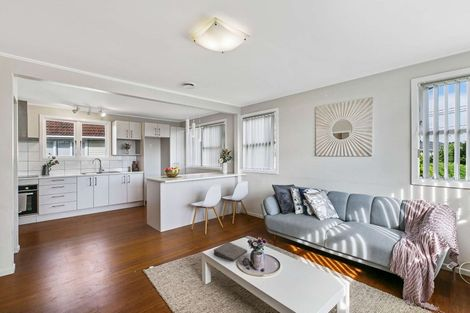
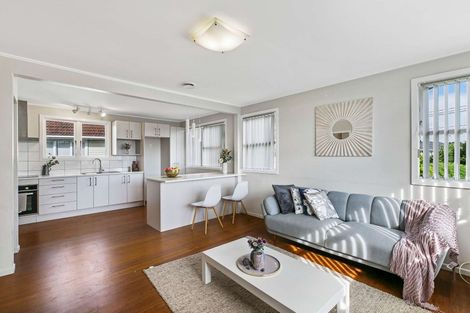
- pizza box (230, 250)
